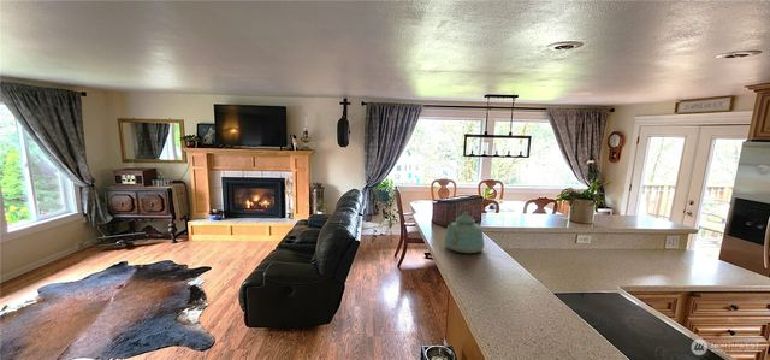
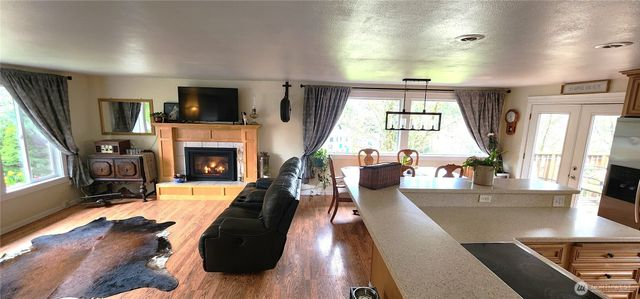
- kettle (462, 226)
